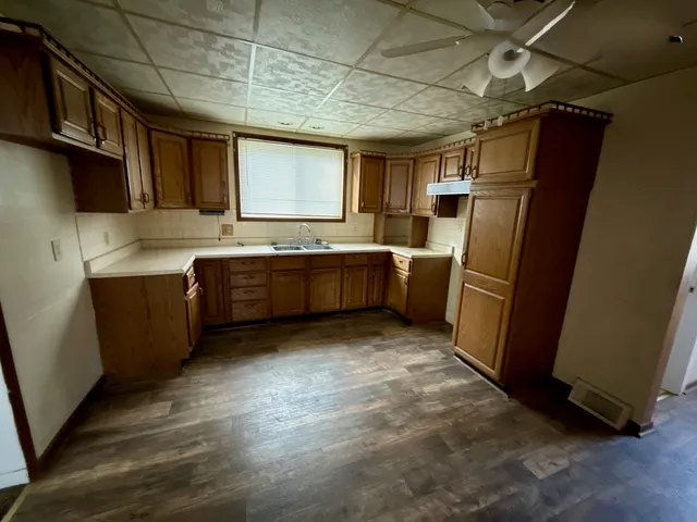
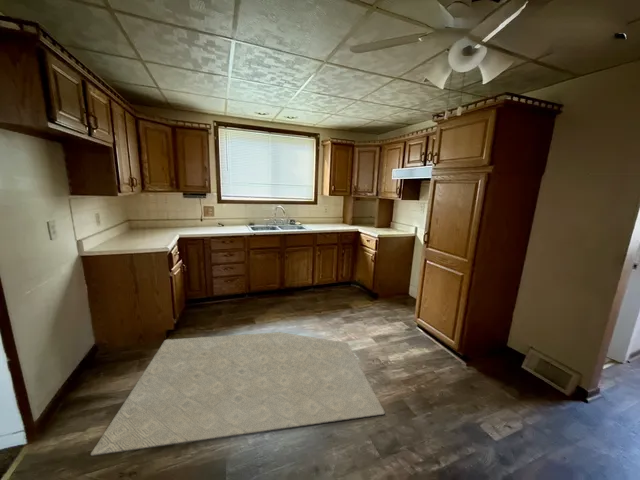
+ rug (256, 370)
